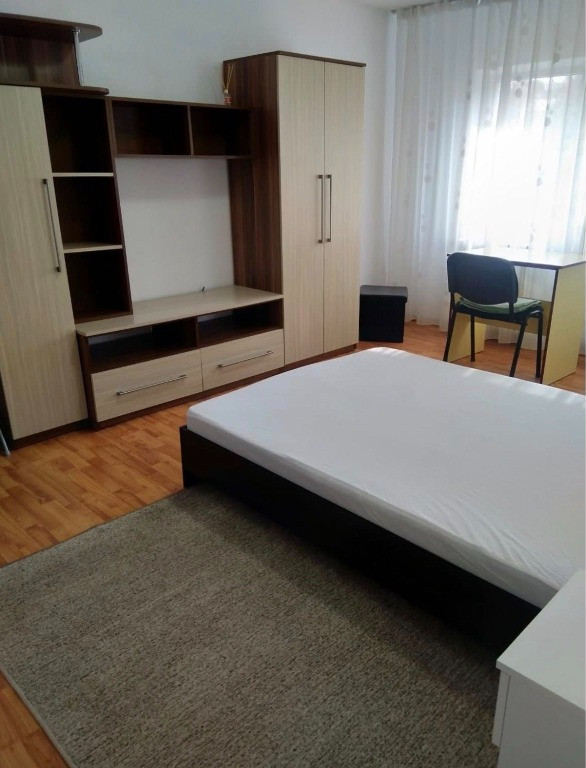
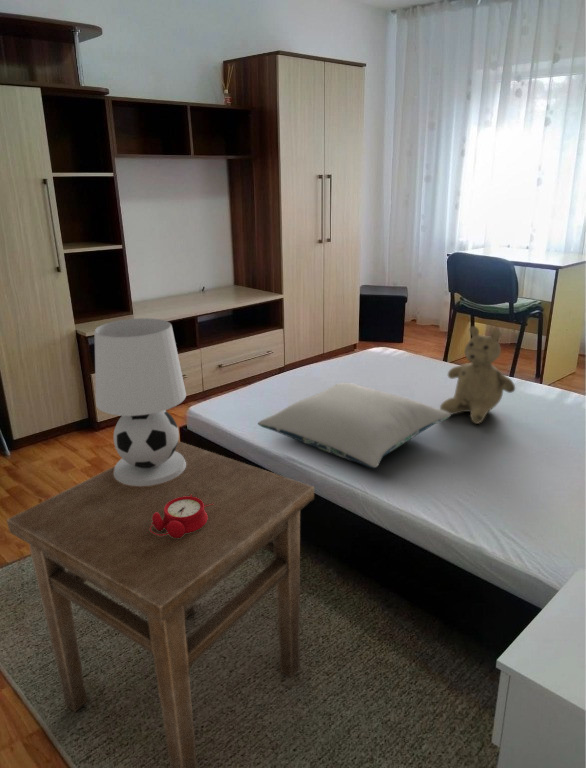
+ table lamp (142, 400)
+ teddy bear (475, 372)
+ pillow (354, 419)
+ alarm clock (179, 516)
+ side table (177, 600)
